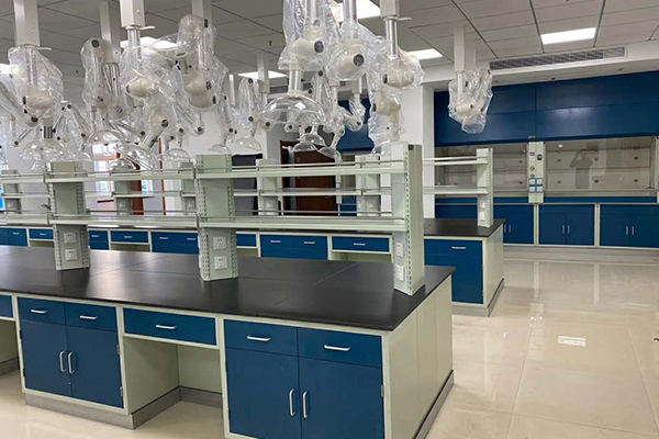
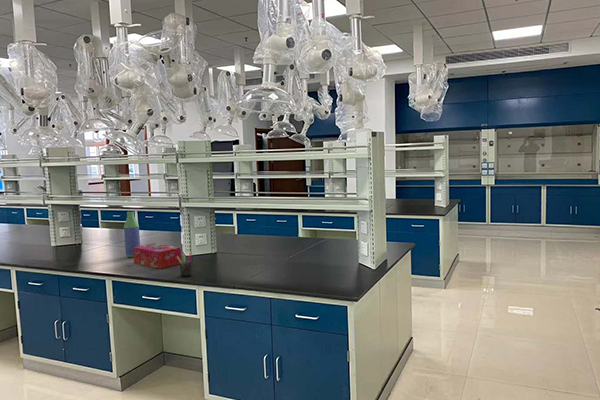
+ tissue box (156, 255)
+ pen holder (185, 264)
+ bottle (131, 234)
